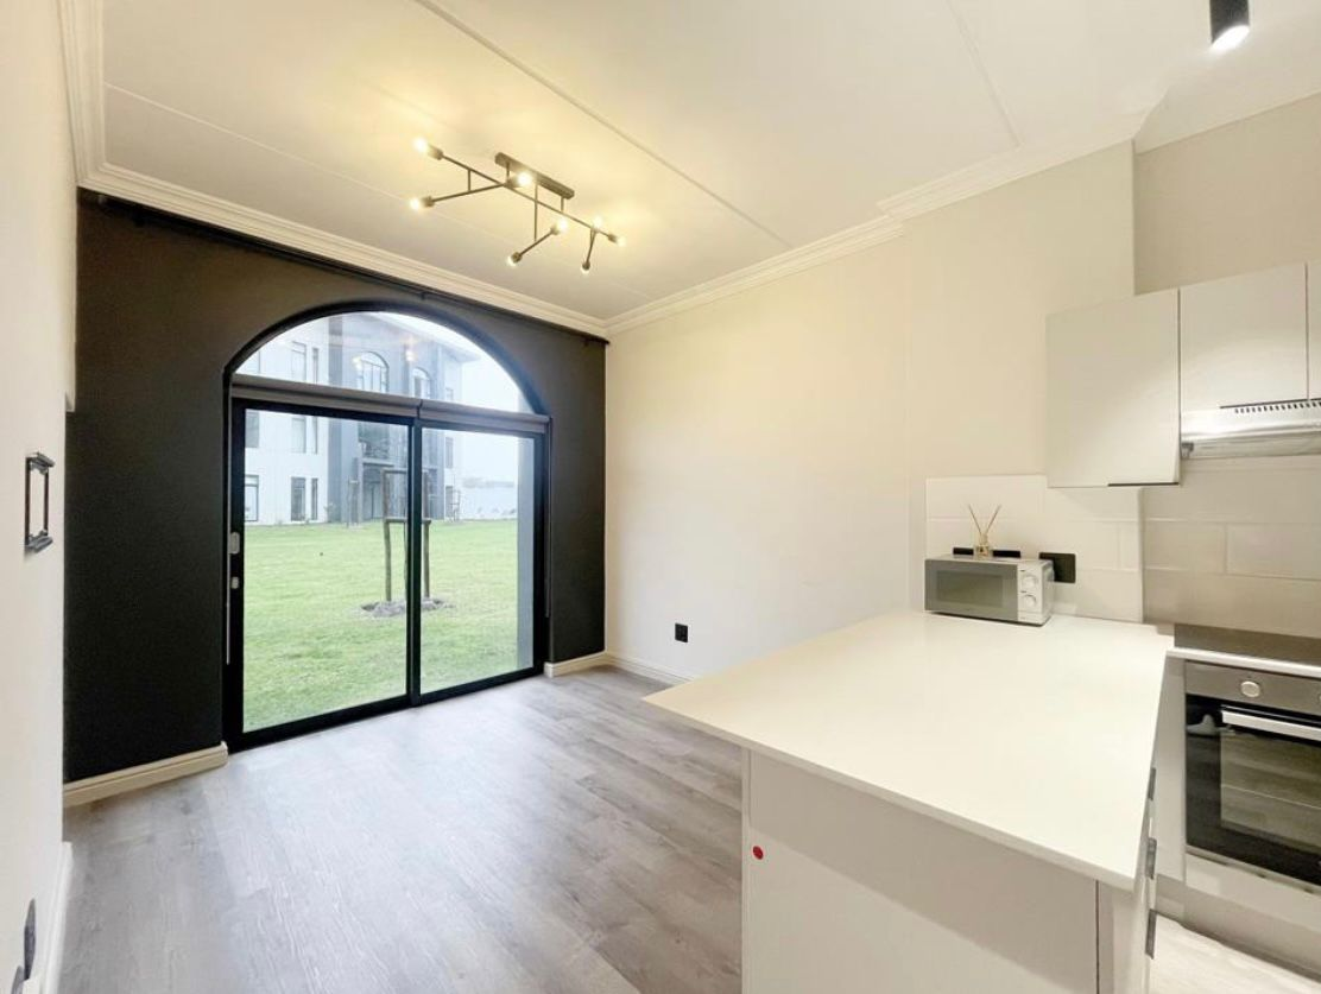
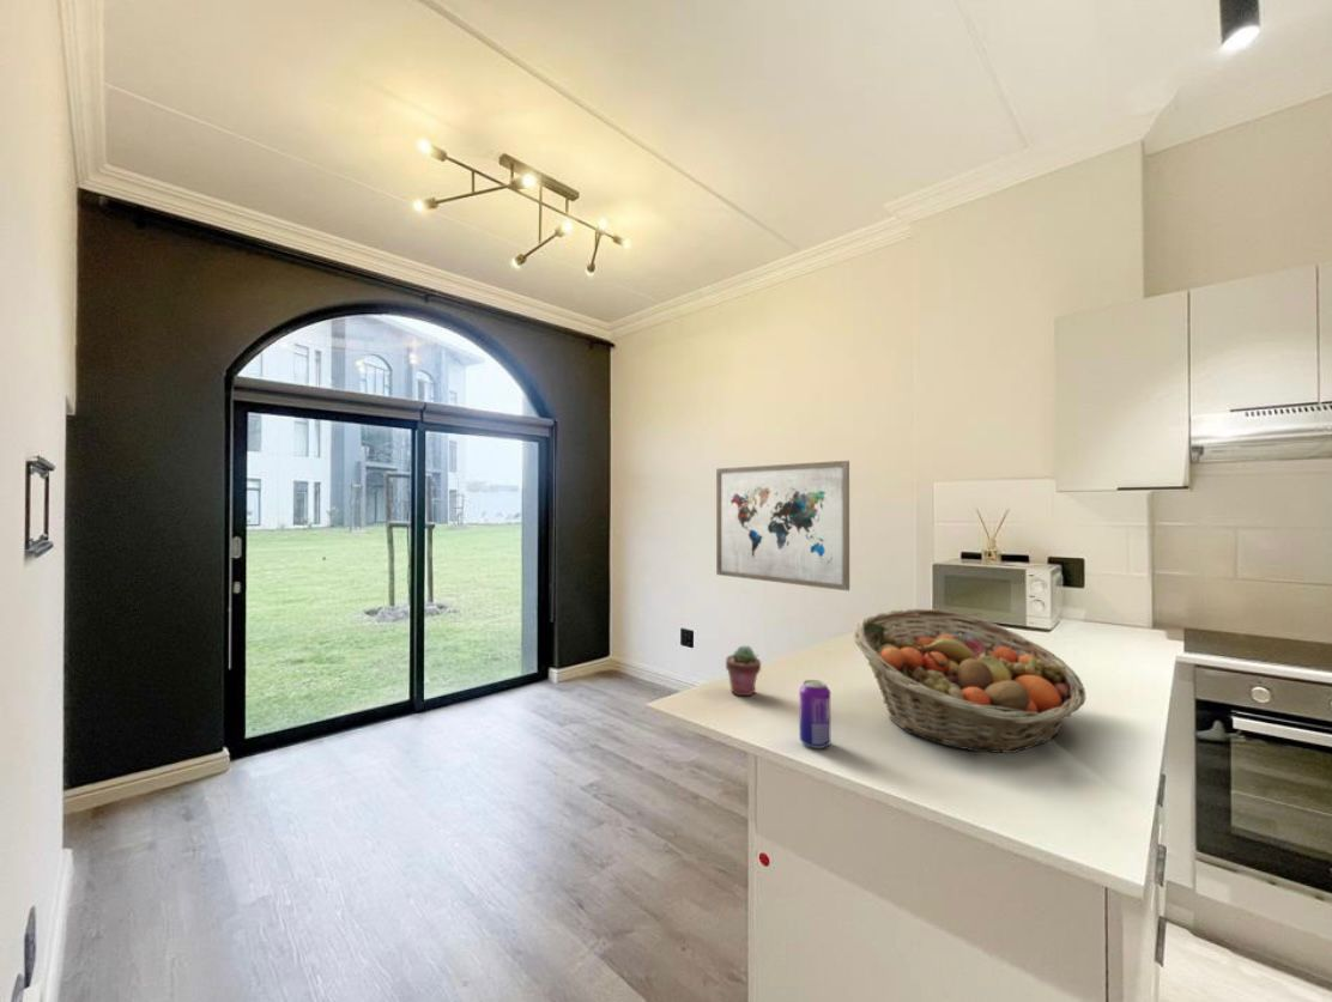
+ beverage can (815, 712)
+ fruit basket (962, 672)
+ potted succulent (743, 668)
+ wall art (776, 523)
